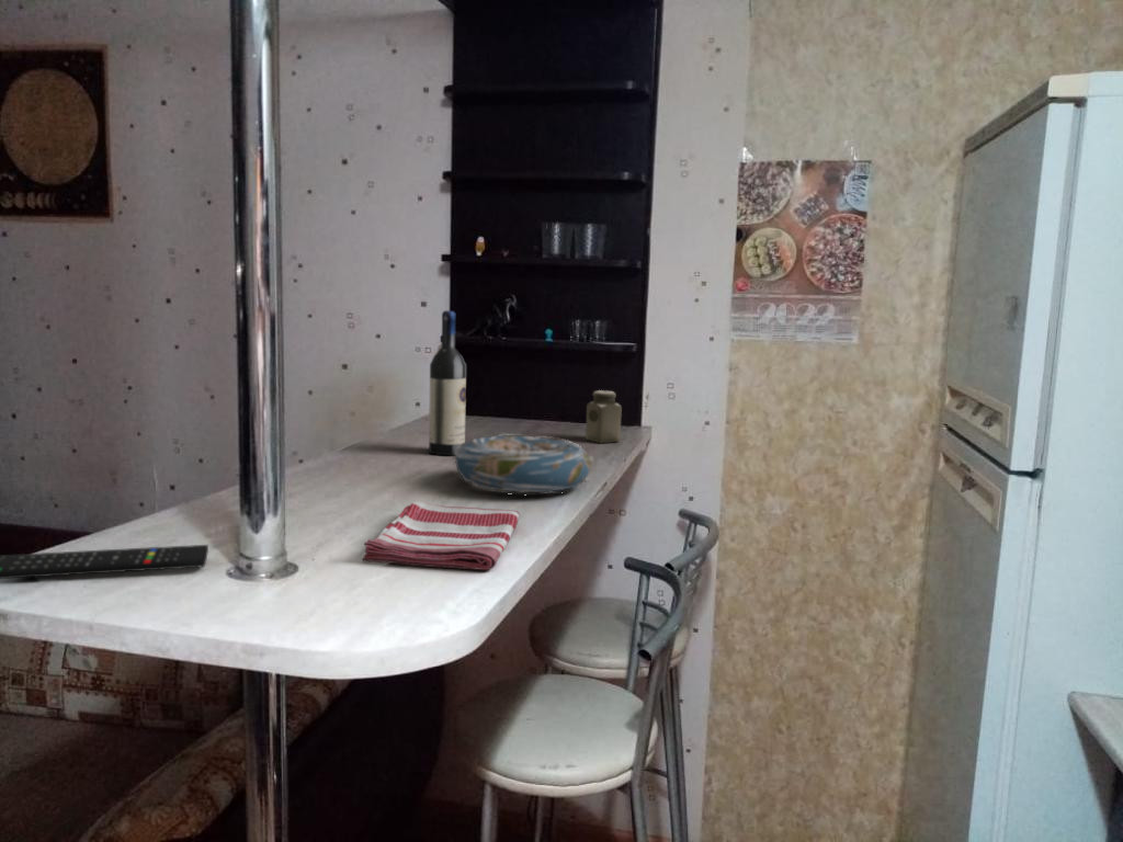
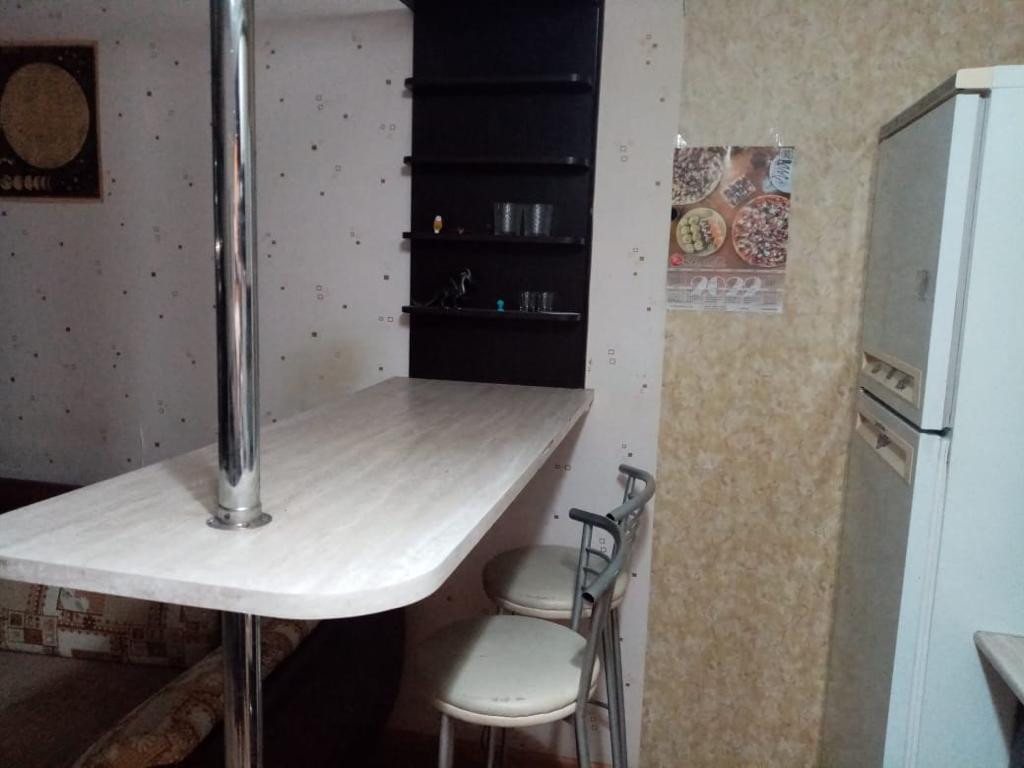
- dish towel (449, 530)
- wine bottle (447, 382)
- decorative bowl (523, 462)
- remote control (92, 564)
- salt shaker (603, 416)
